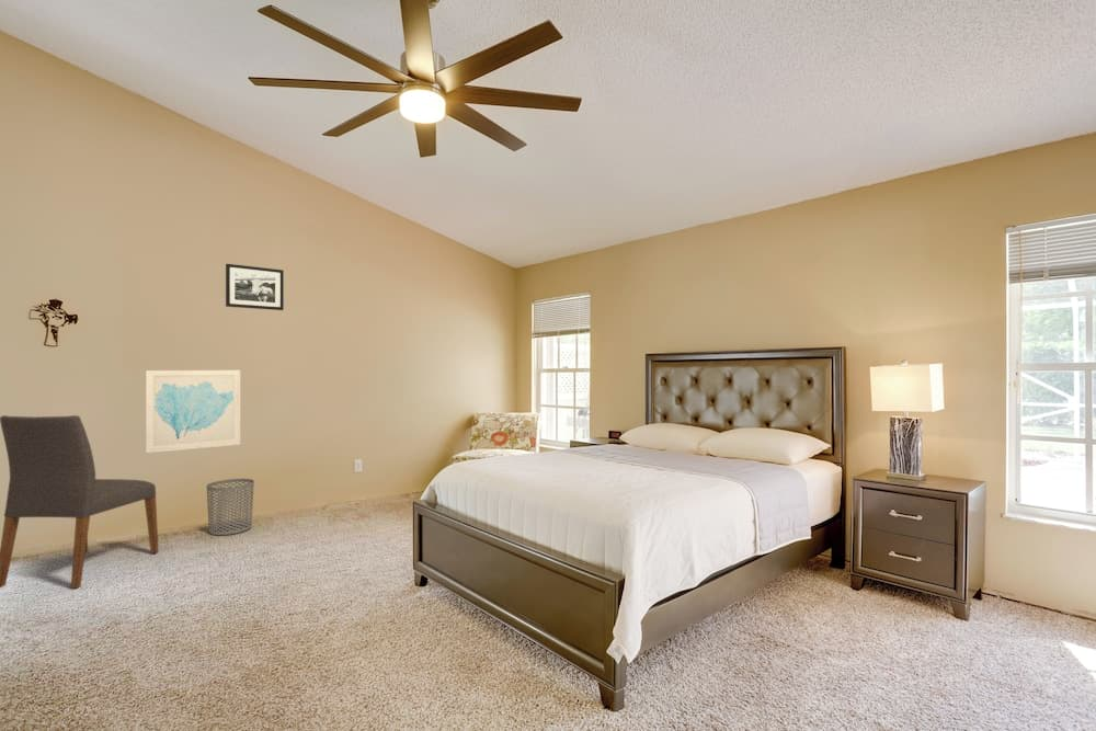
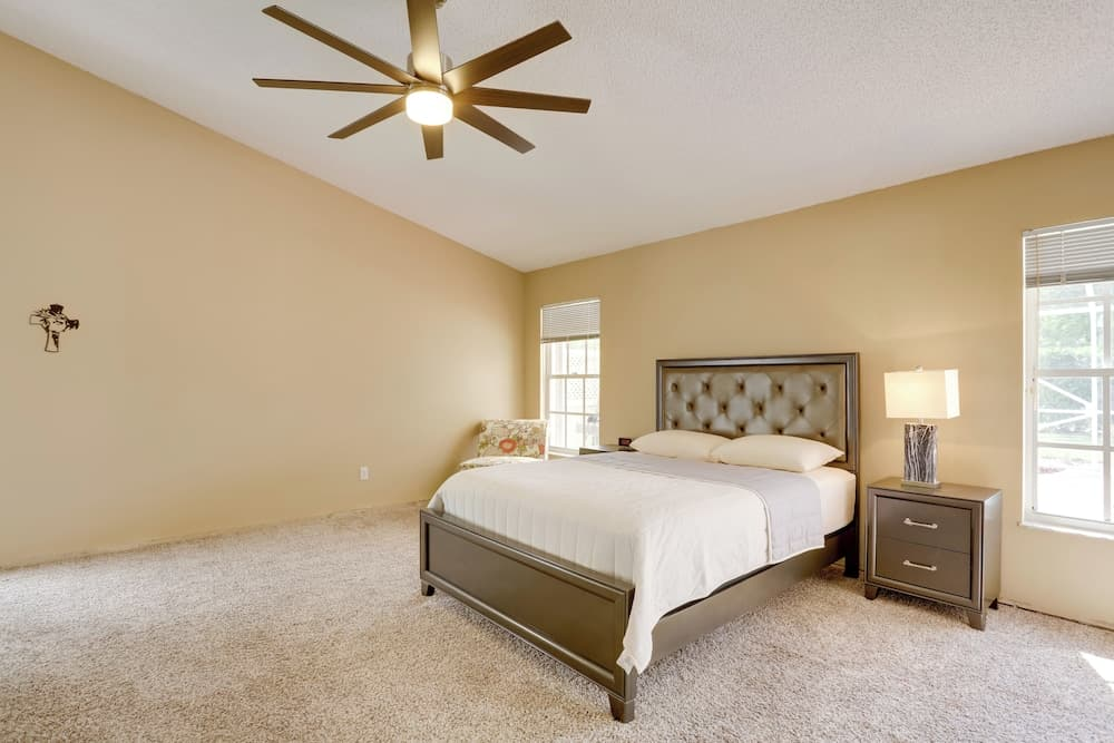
- picture frame (255, 287)
- wall art (195, 409)
- chair (79, 490)
- waste bin (230, 505)
